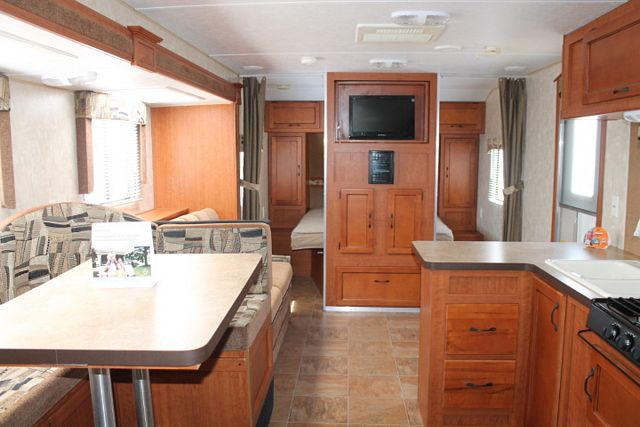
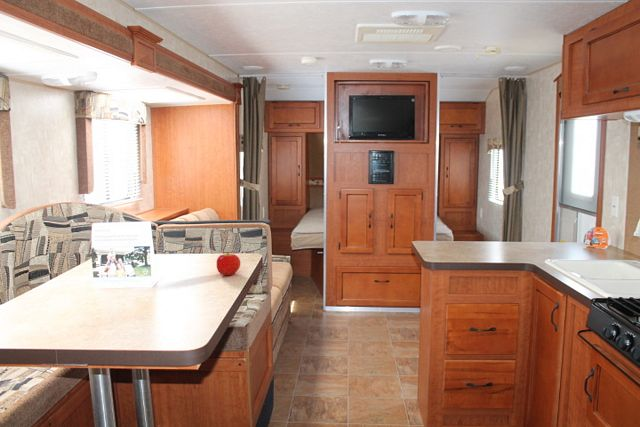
+ fruit (228, 262)
